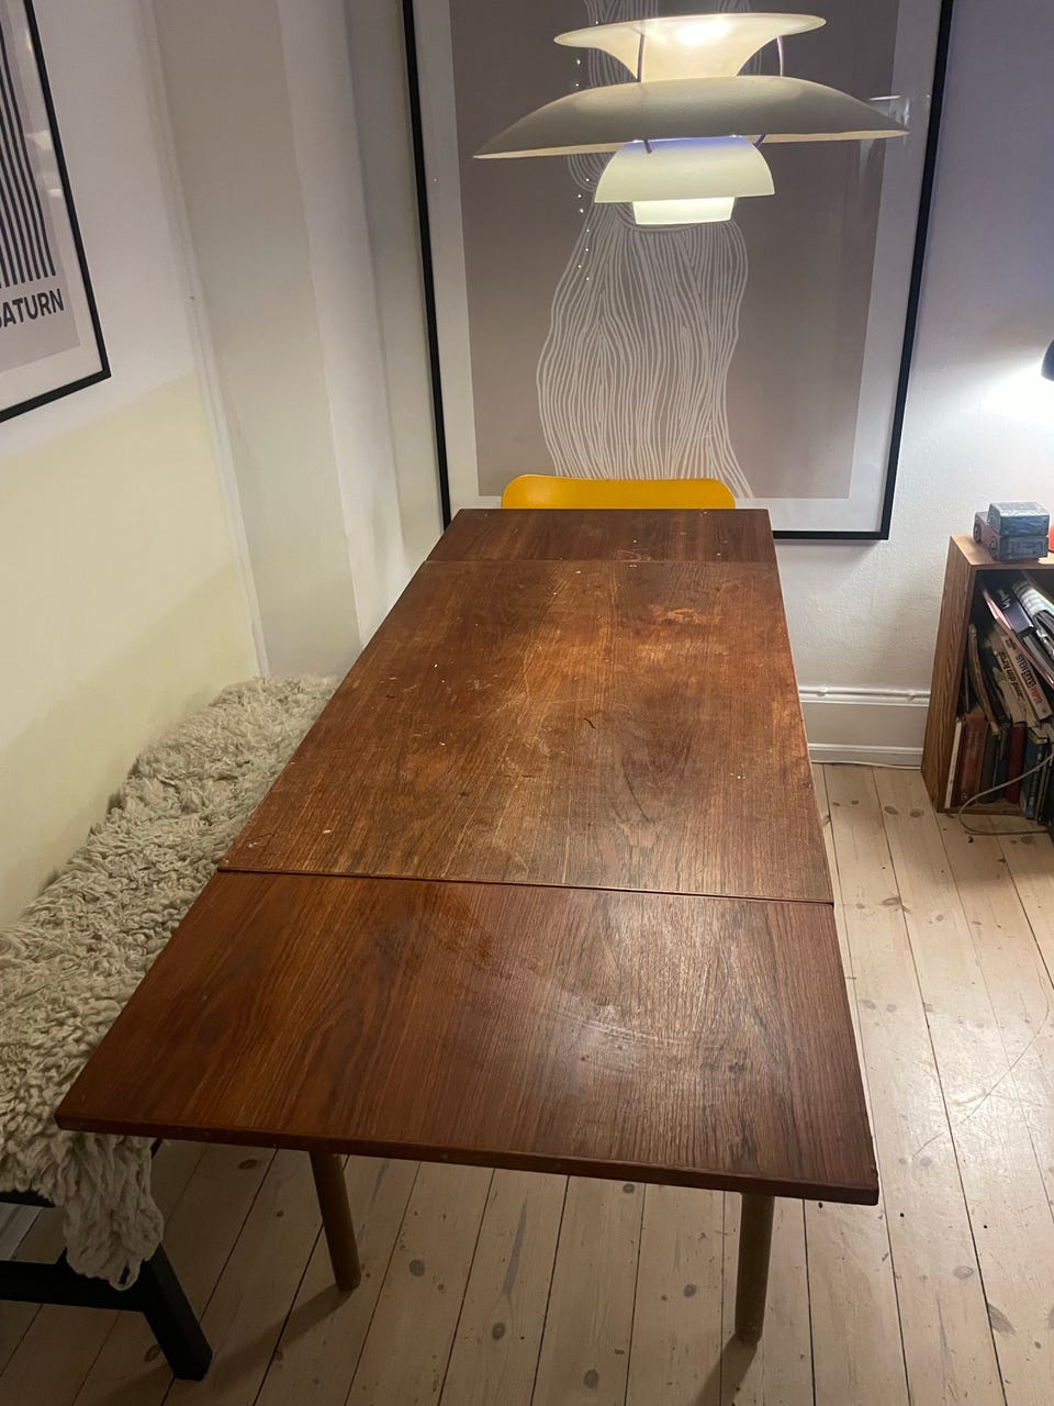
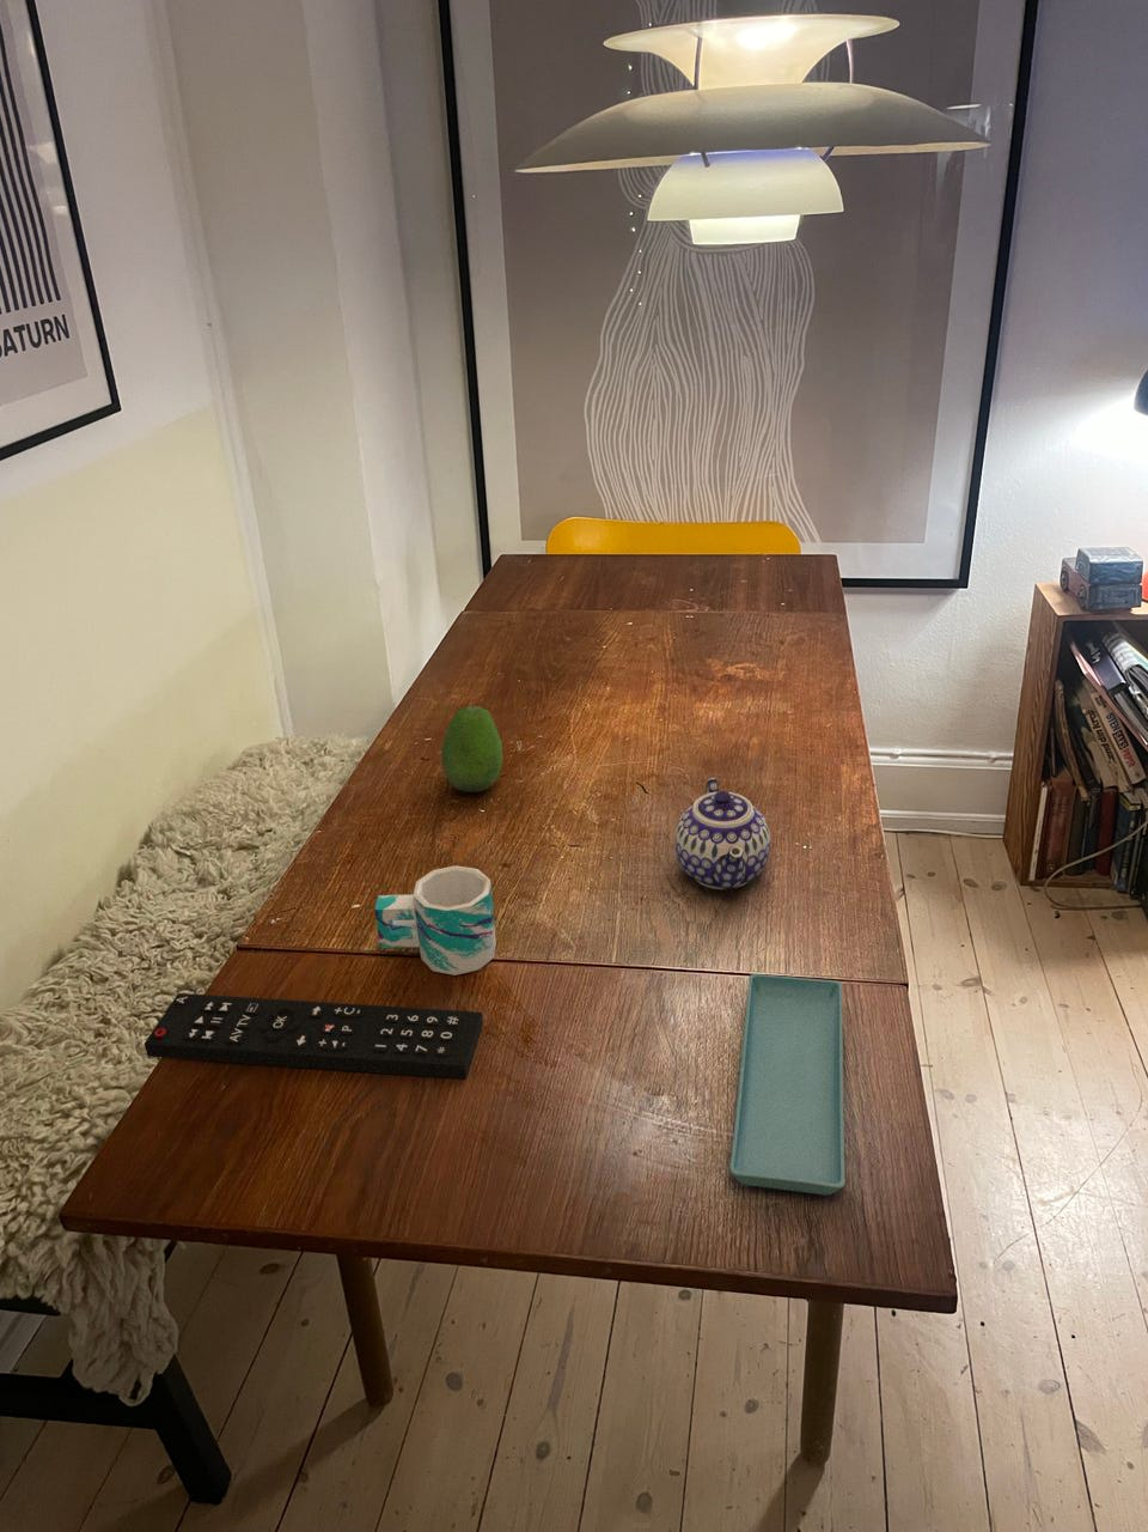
+ saucer (790, 1076)
+ fruit (472, 748)
+ remote control (314, 1031)
+ teapot (722, 834)
+ mug (435, 919)
